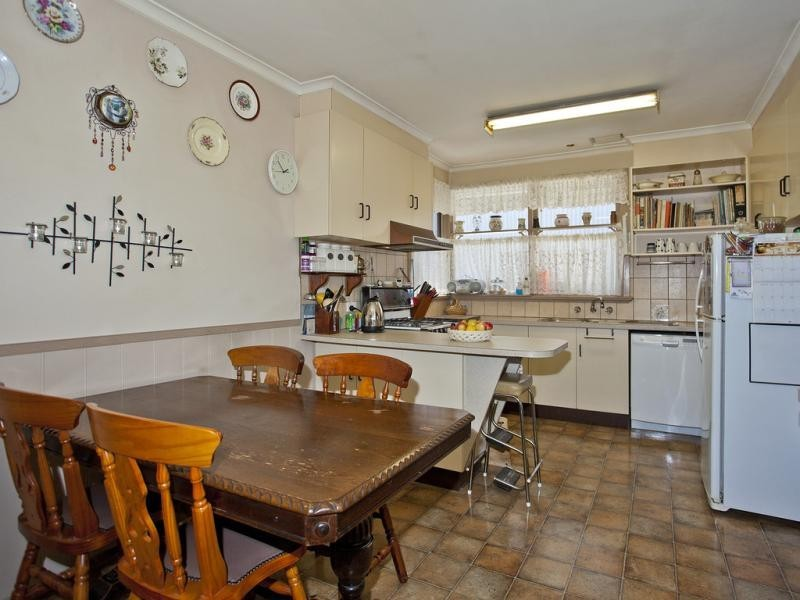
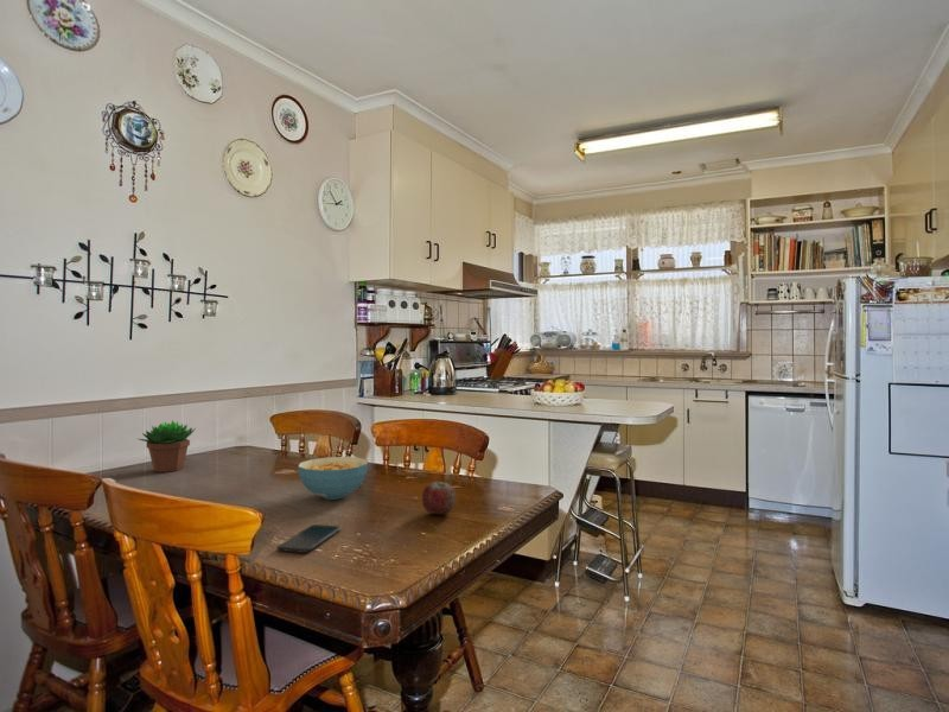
+ smartphone (310, 538)
+ cereal bowl (333, 479)
+ apple (439, 498)
+ succulent plant (168, 445)
